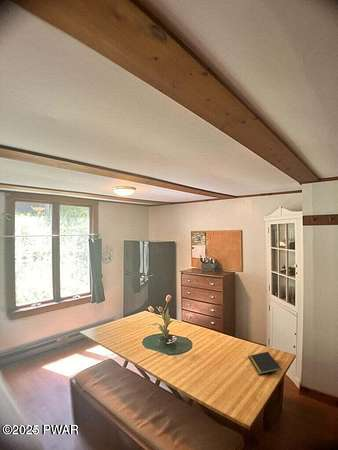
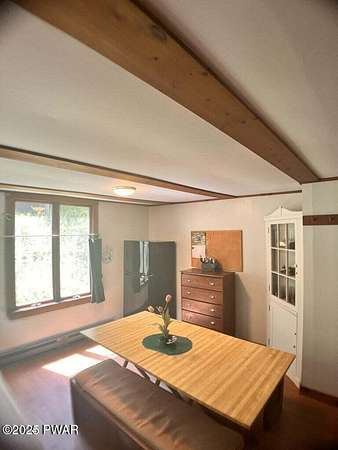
- notepad (263, 362)
